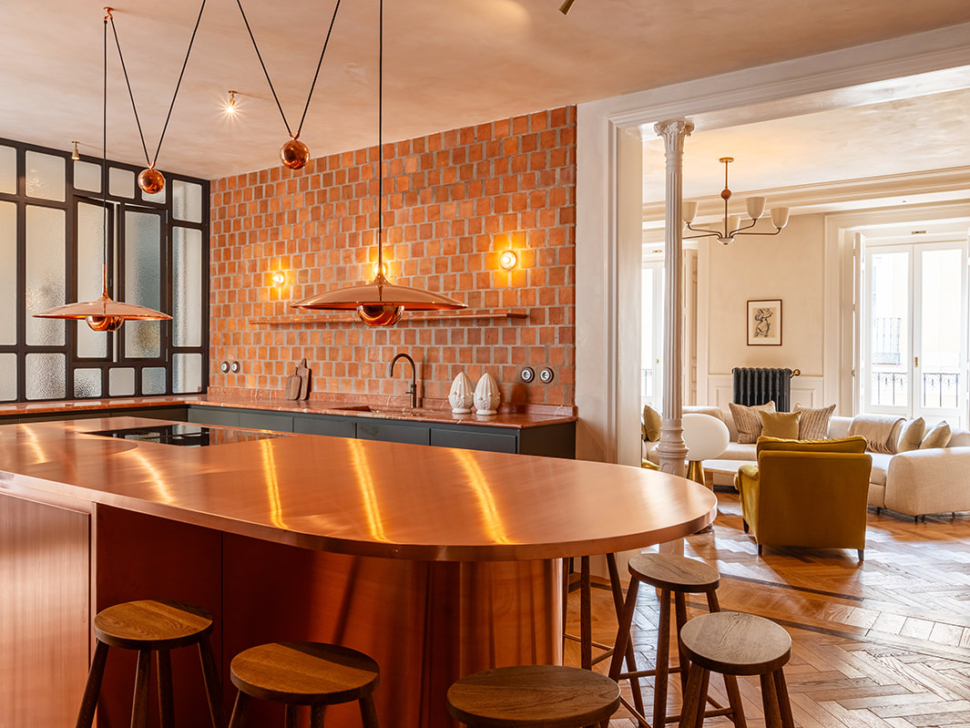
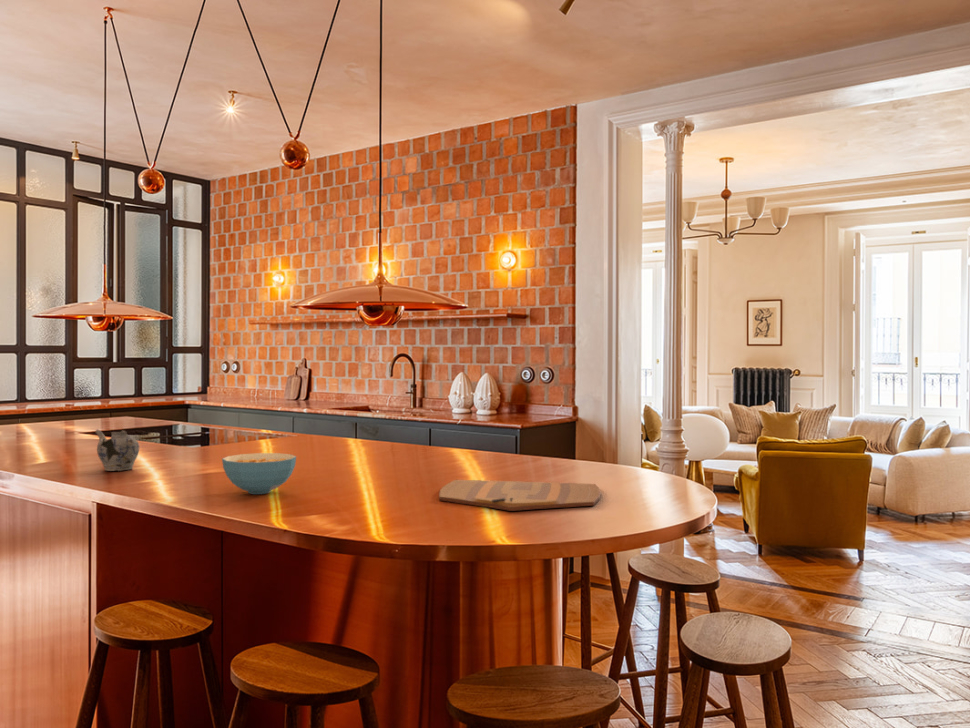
+ cereal bowl (259, 474)
+ teapot (112, 449)
+ cutting board (518, 492)
